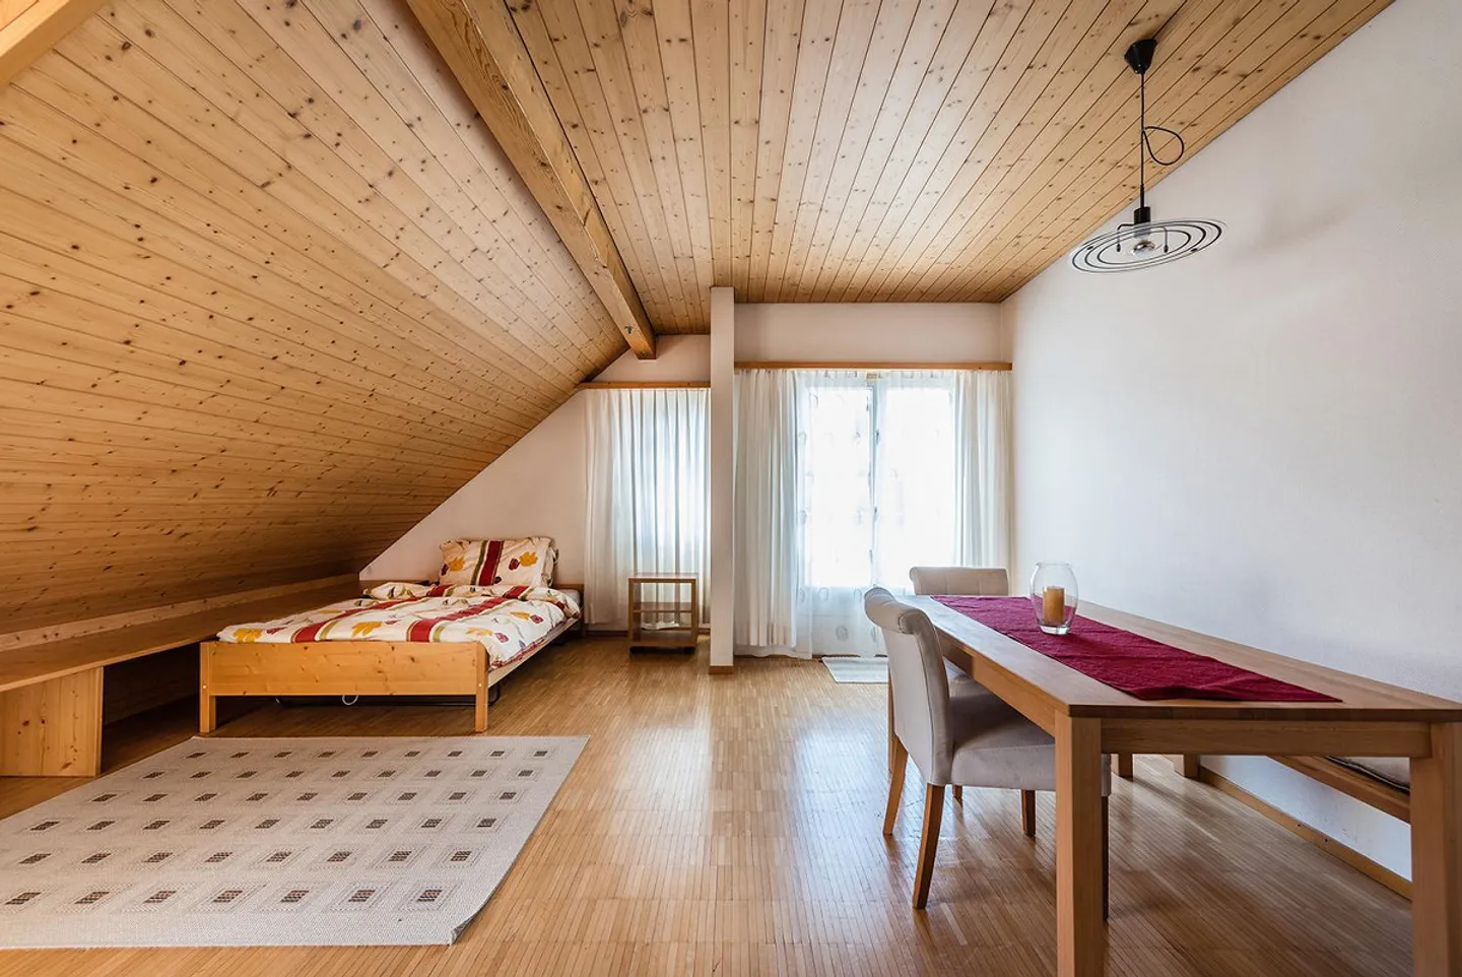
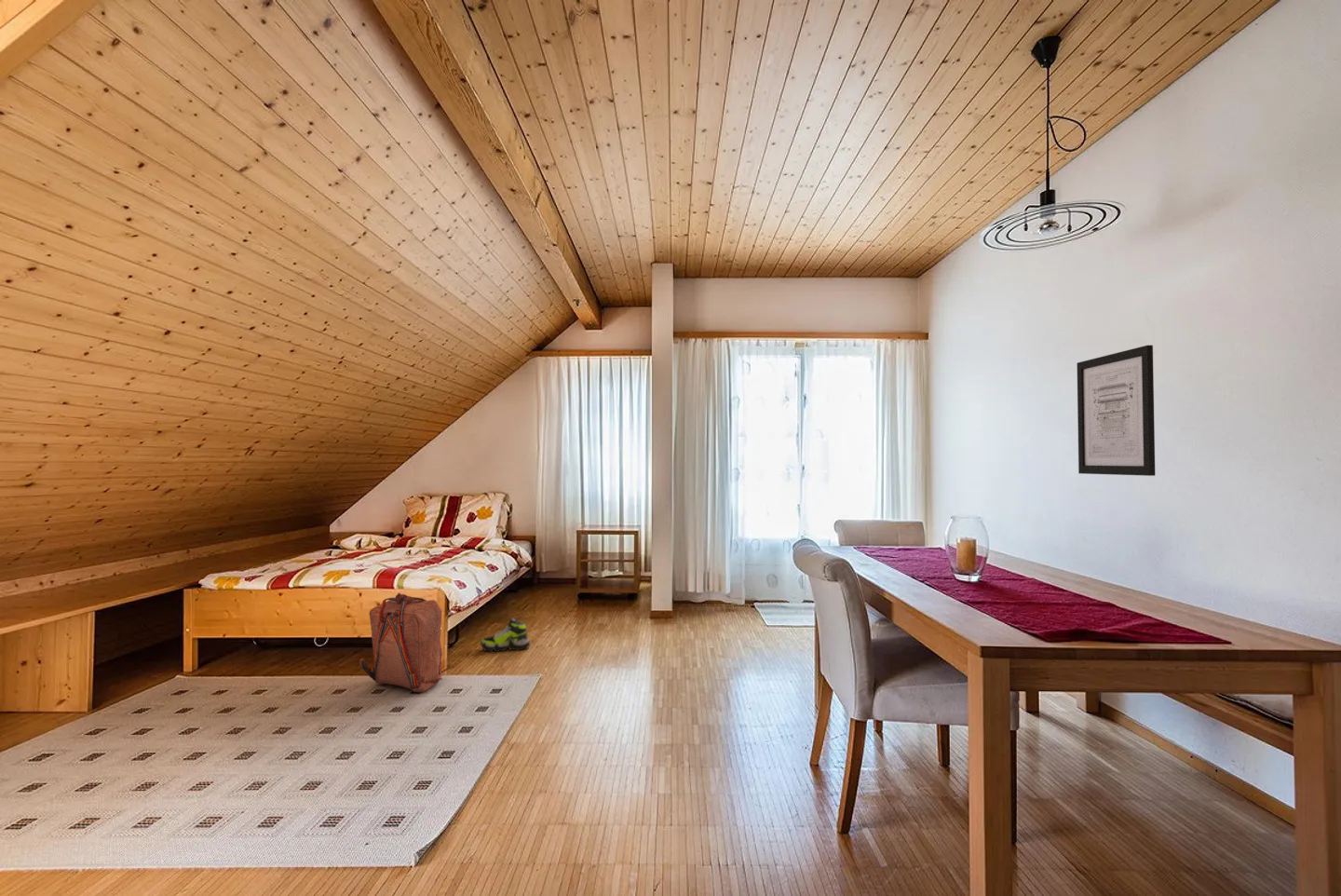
+ shoe (505, 633)
+ wall art (1112, 414)
+ backpack (404, 640)
